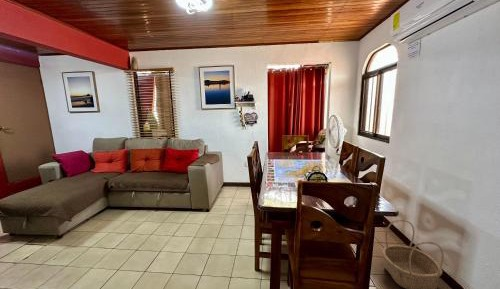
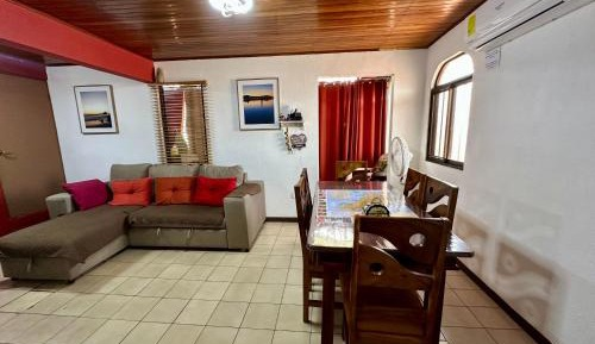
- basket (410, 253)
